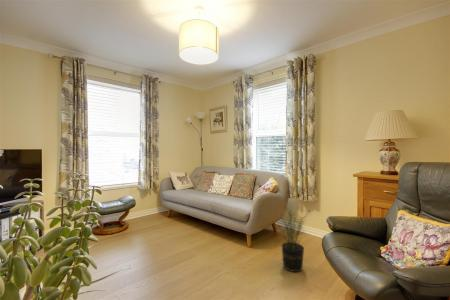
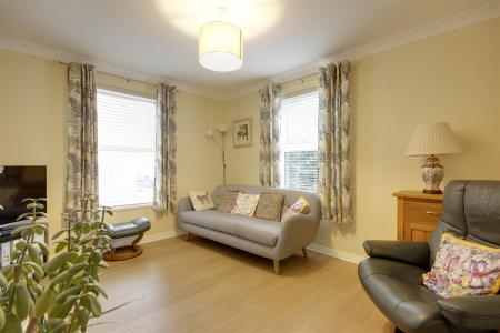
- potted plant (294, 236)
